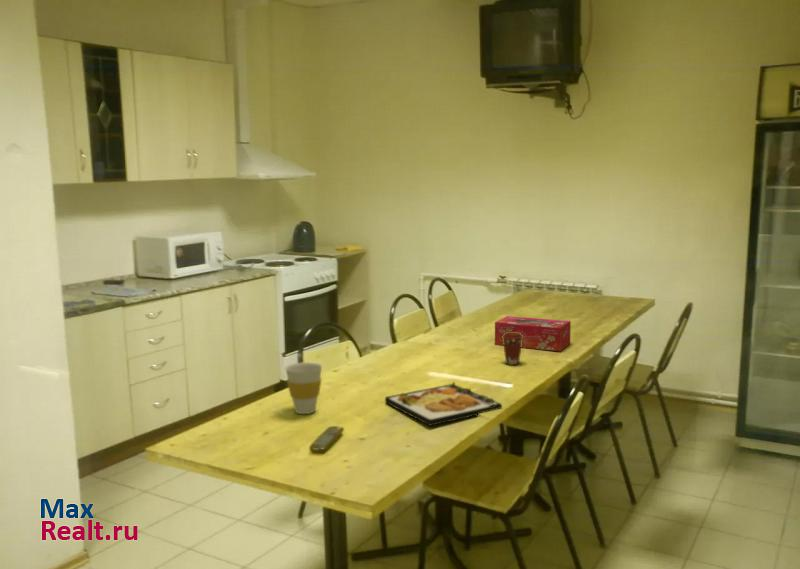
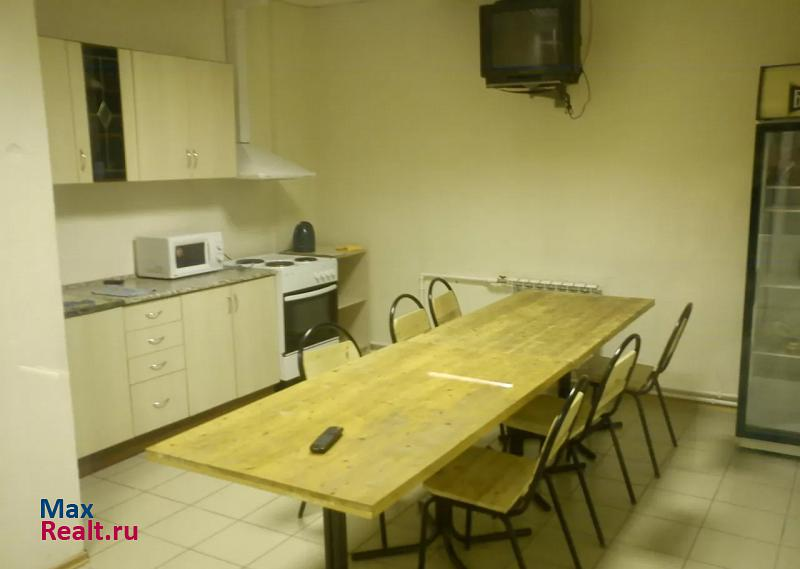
- cup (304, 389)
- food plate (442, 399)
- coffee cup (512, 348)
- tissue box (532, 332)
